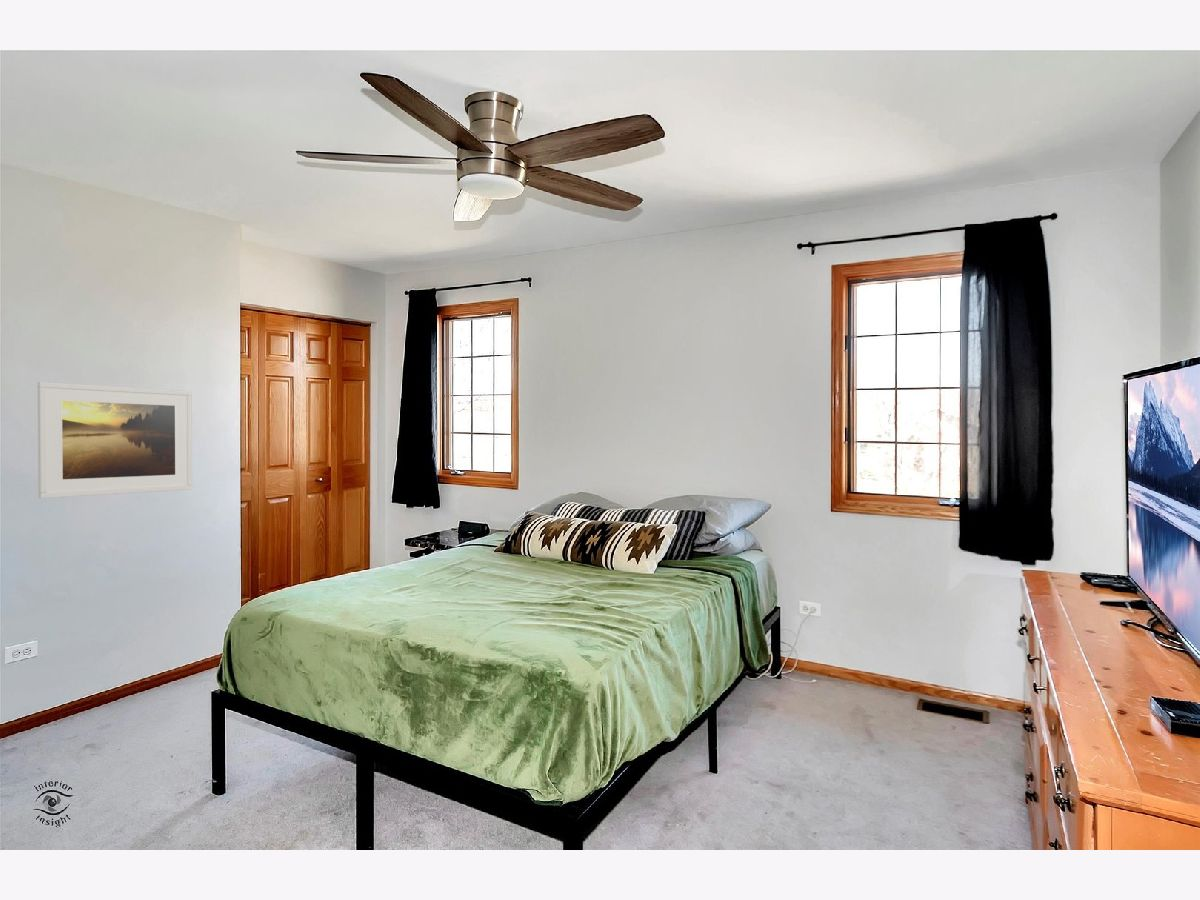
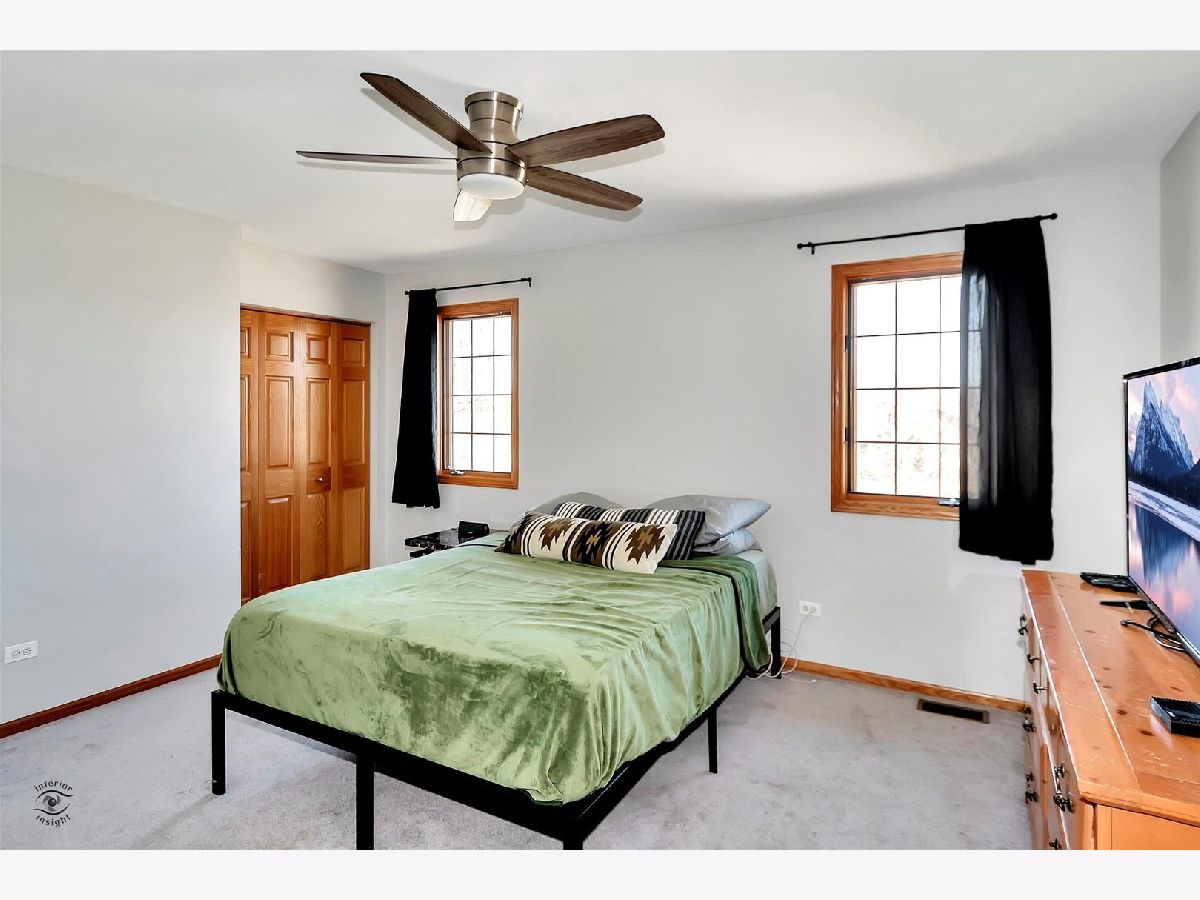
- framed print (121, 440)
